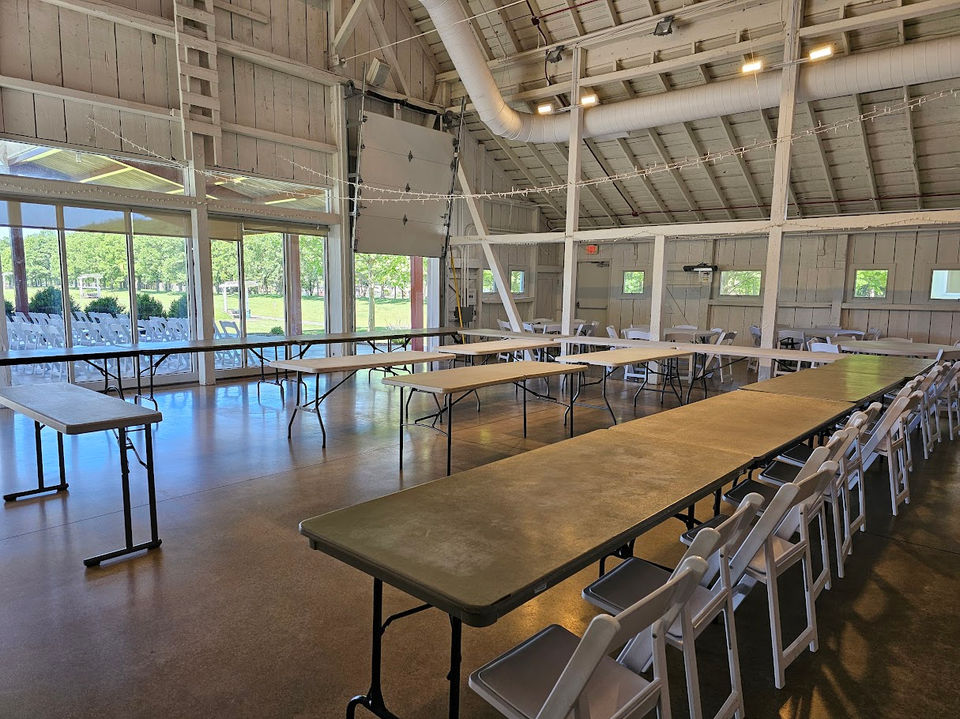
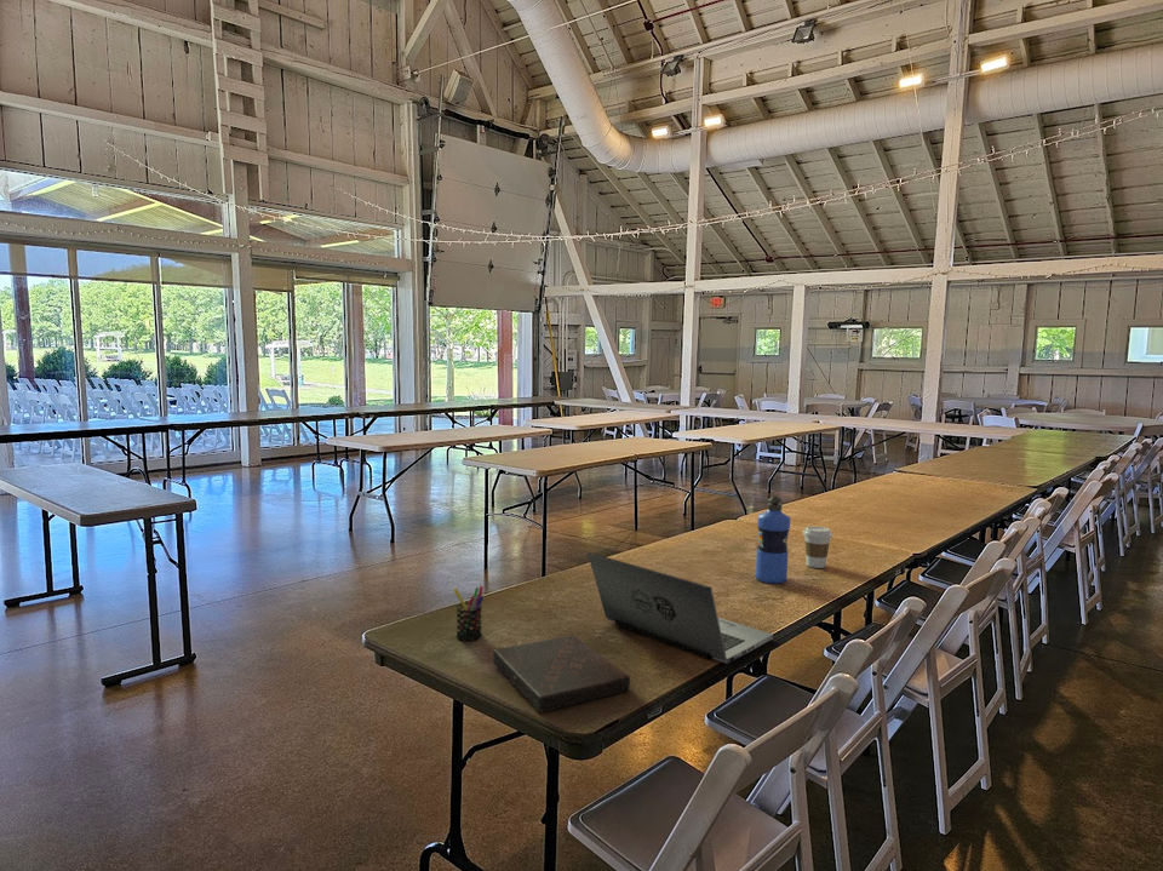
+ pen holder (471, 609)
+ book (558, 669)
+ water bottle (773, 538)
+ coffee cup (817, 546)
+ laptop (678, 596)
